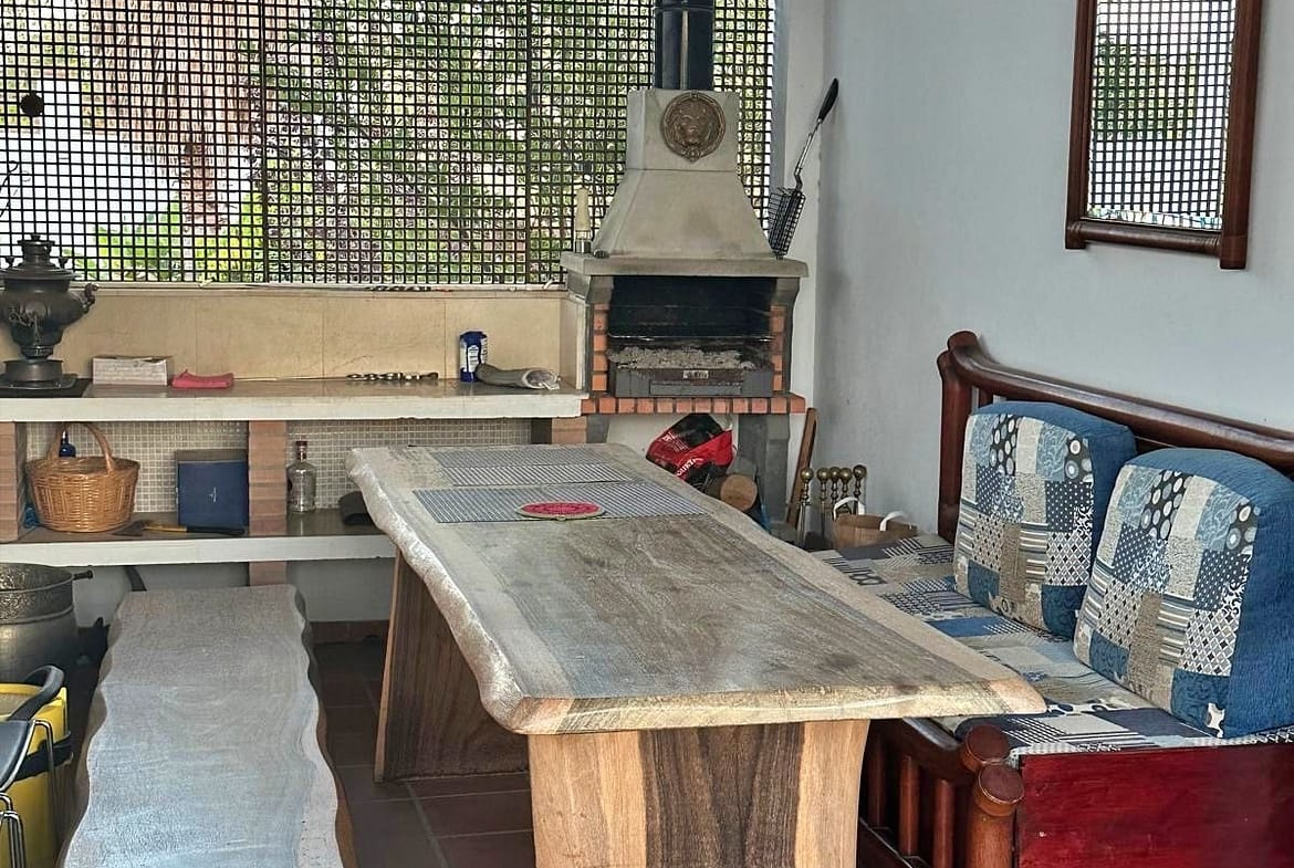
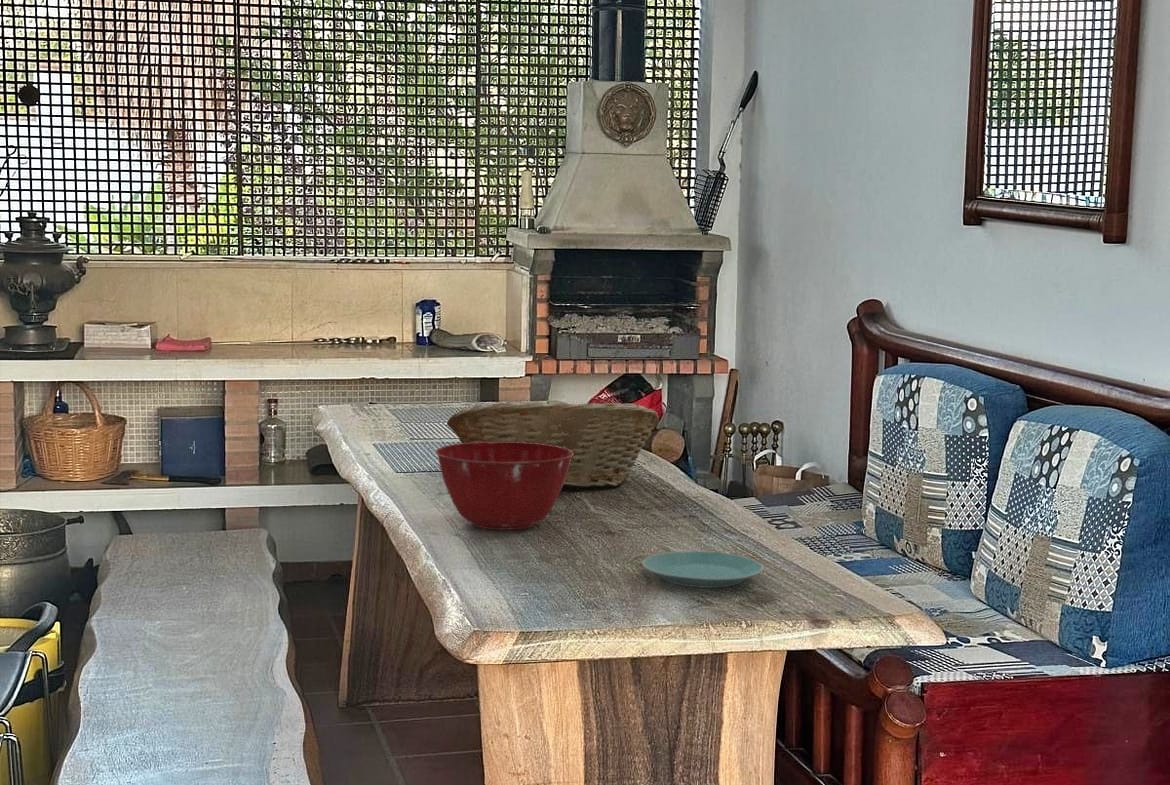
+ mixing bowl (504, 487)
+ fruit basket (553, 437)
+ plate (702, 570)
